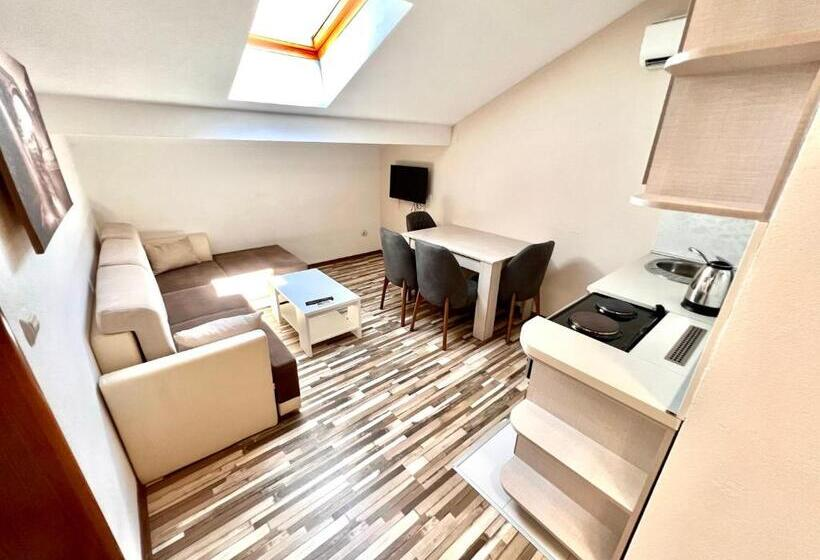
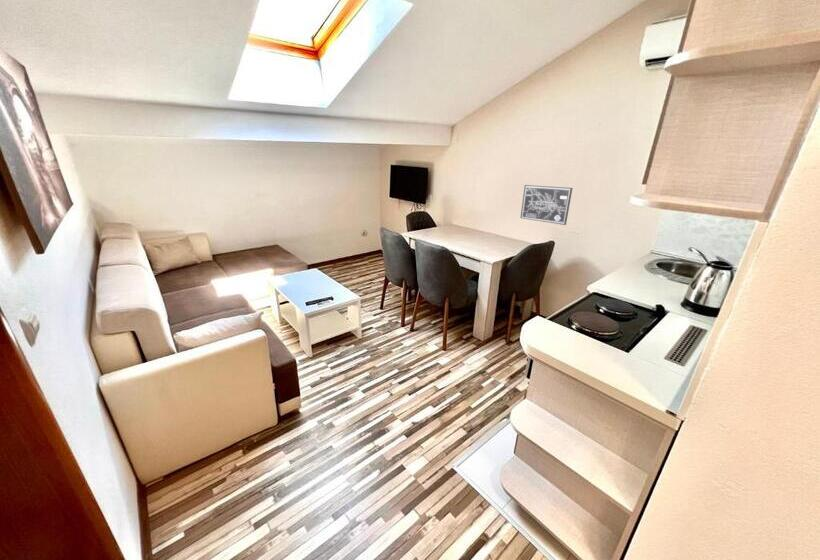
+ wall art (544, 204)
